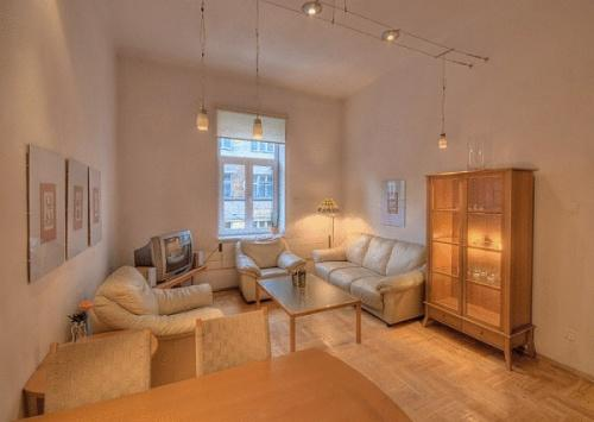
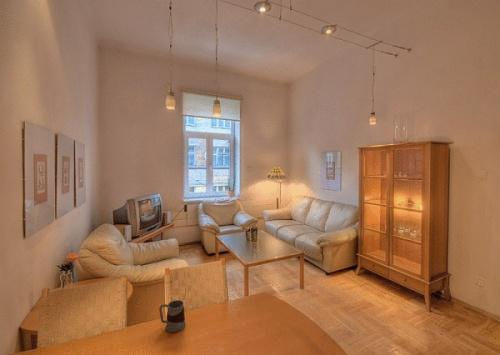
+ mug (172, 315)
